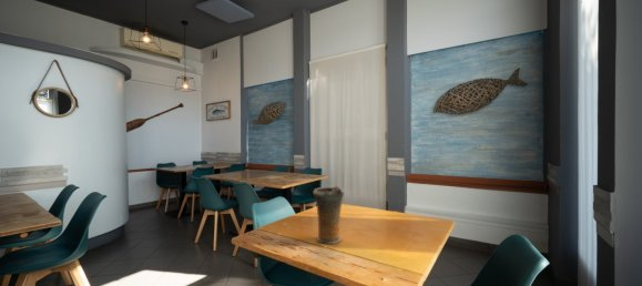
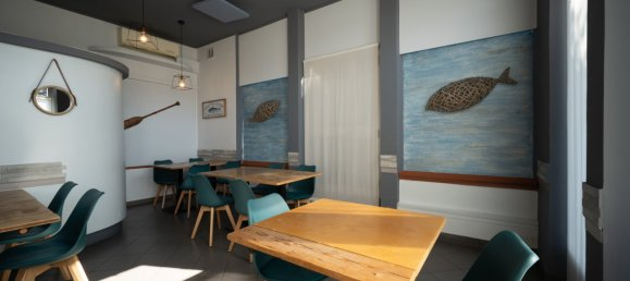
- vase (328, 211)
